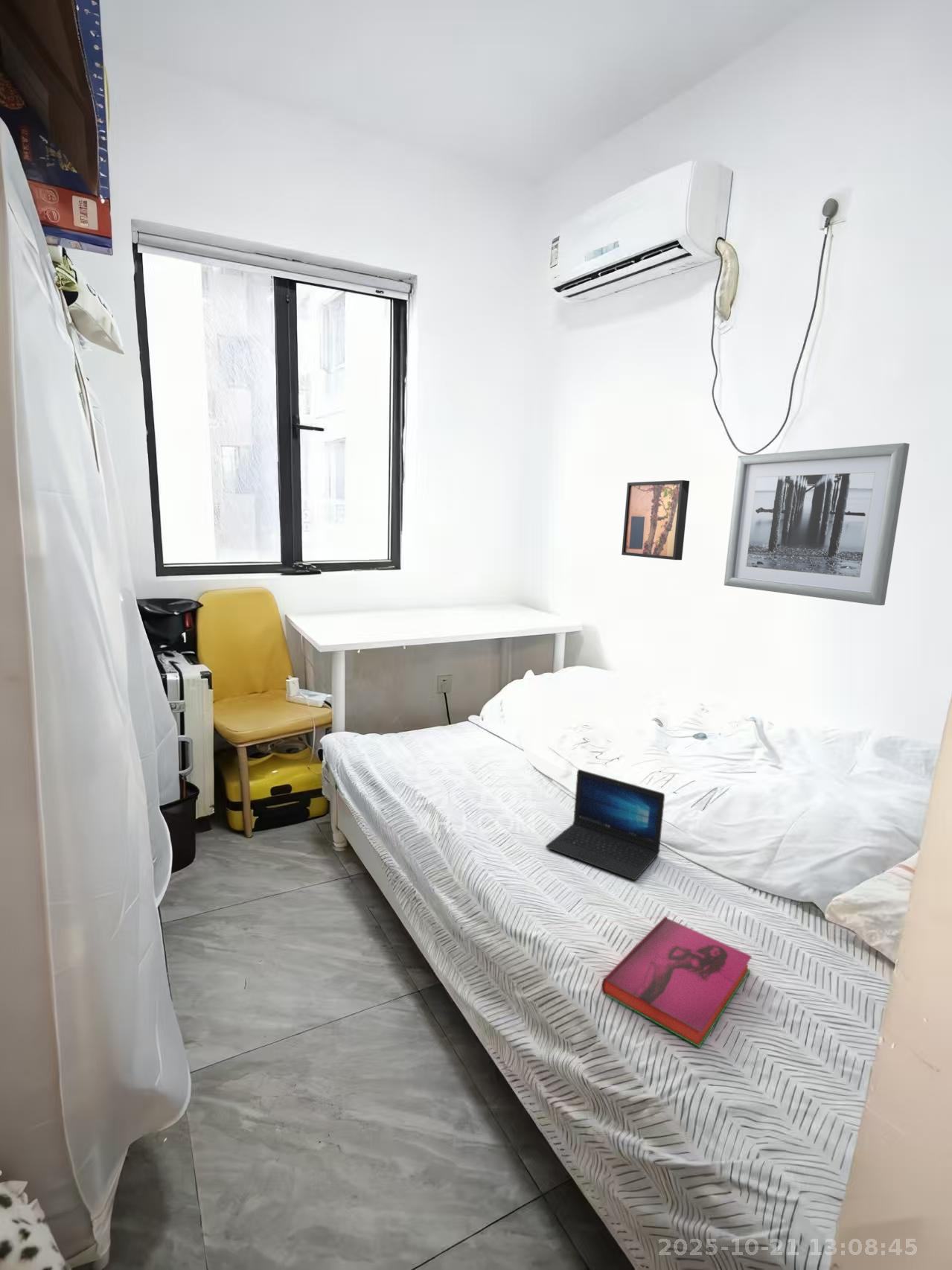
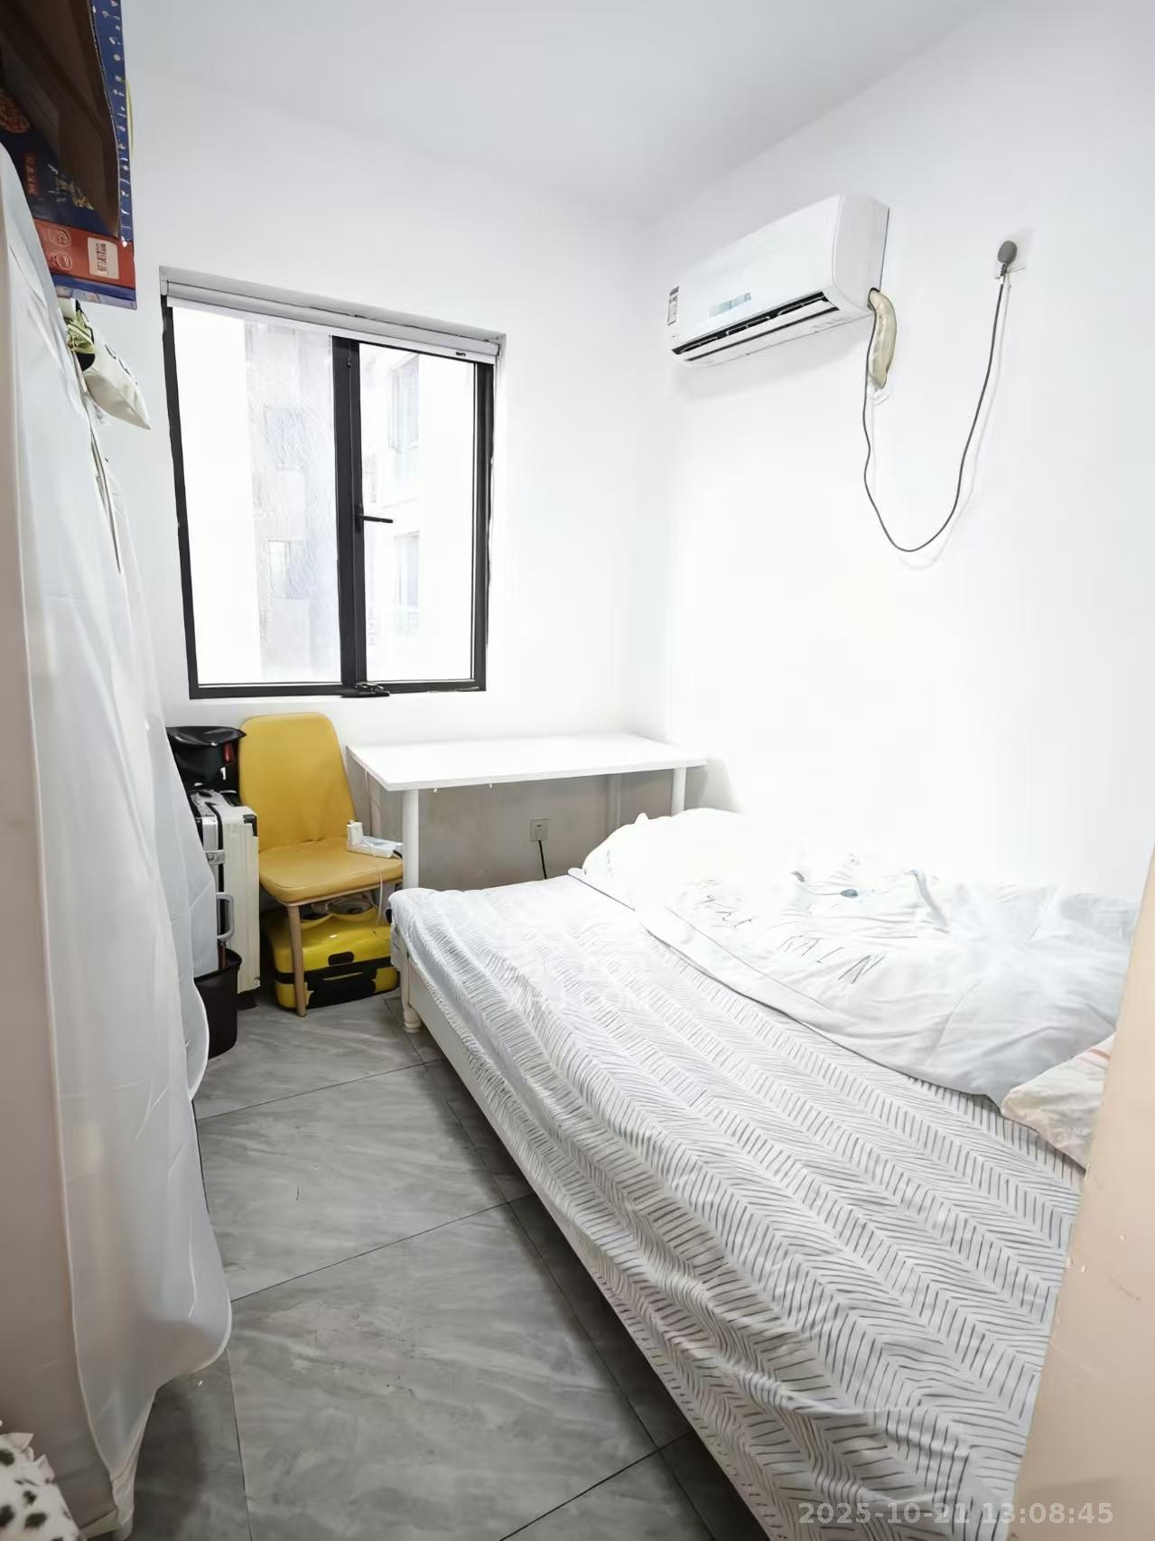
- wall art (654, 520)
- laptop (604, 820)
- wall art (804, 523)
- hardback book (678, 974)
